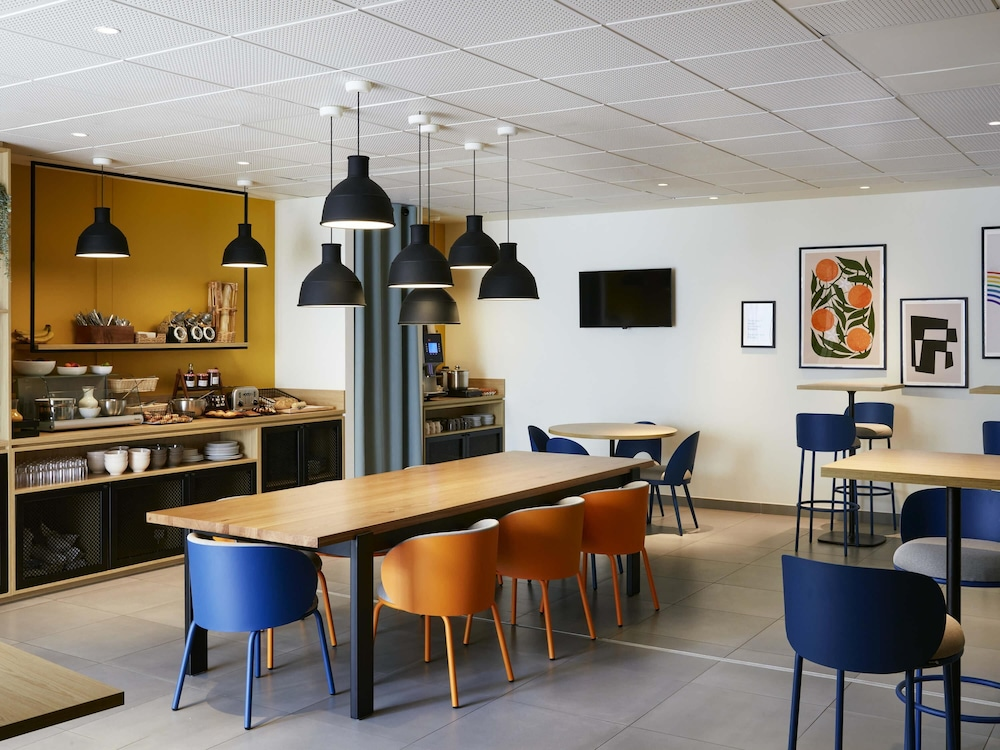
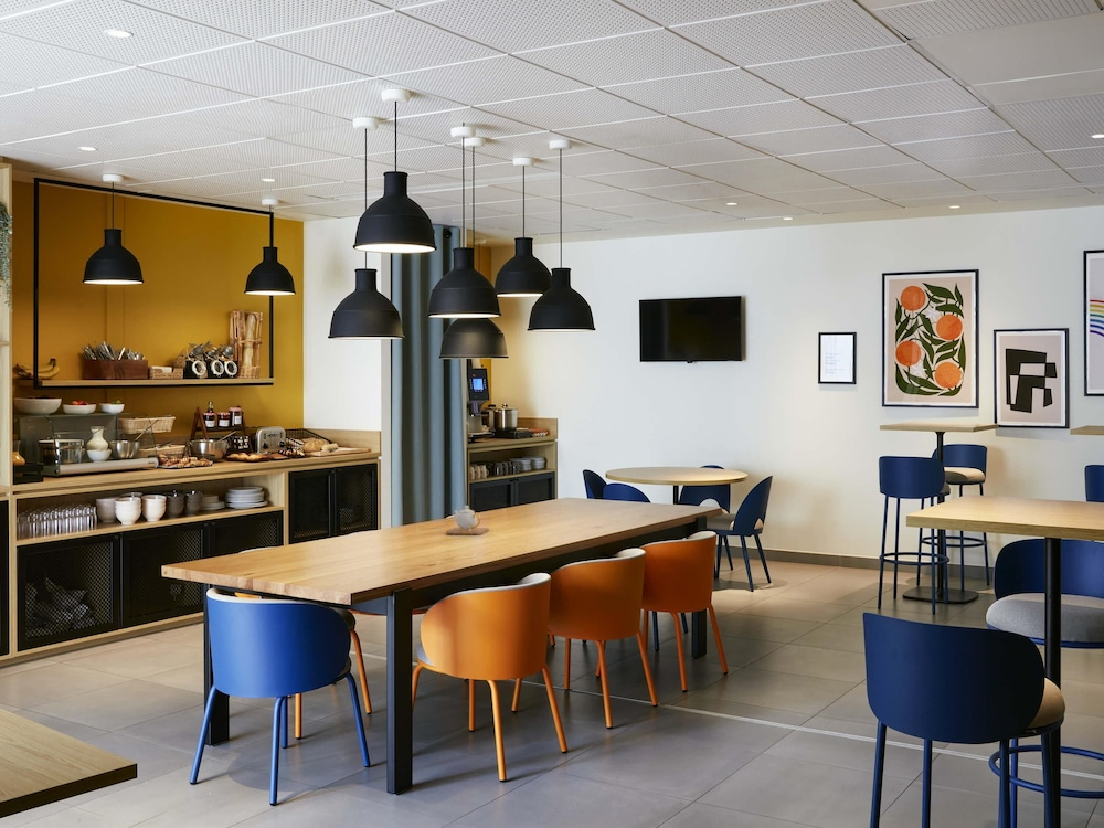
+ teapot (467, 518)
